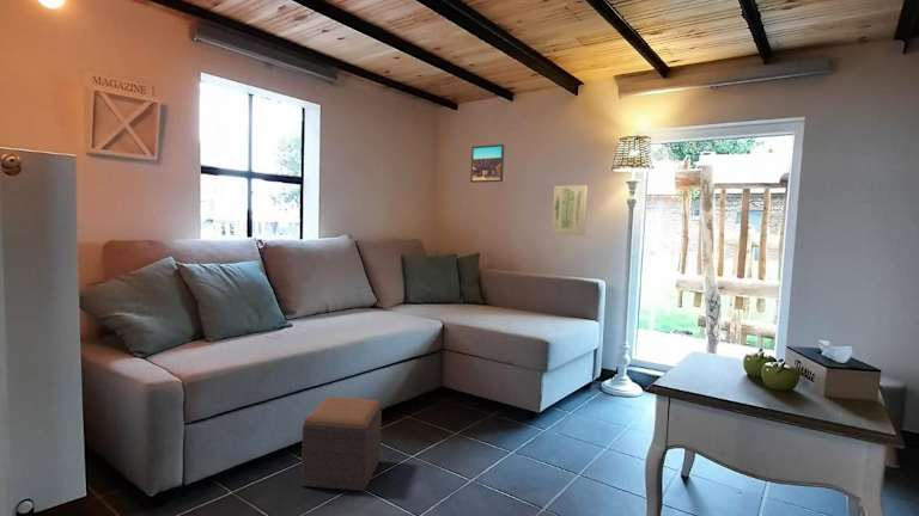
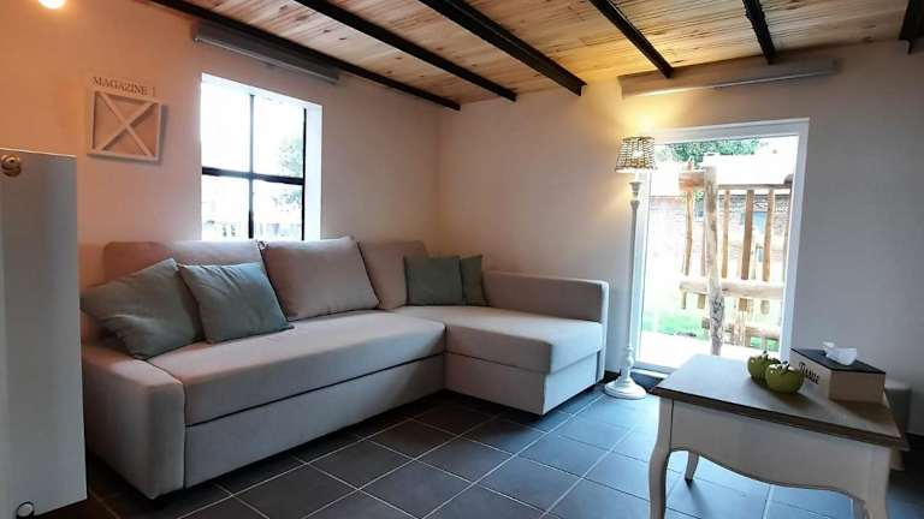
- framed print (486, 164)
- wall art (568, 210)
- footstool (343, 440)
